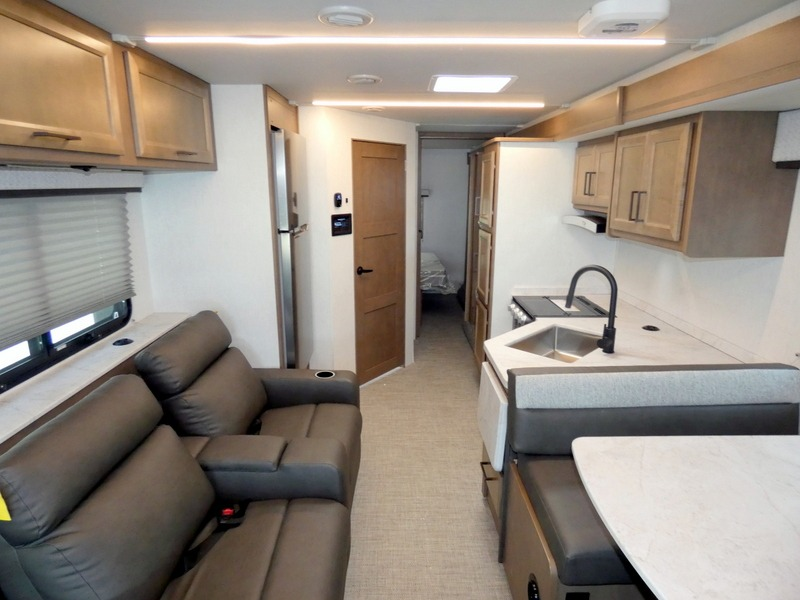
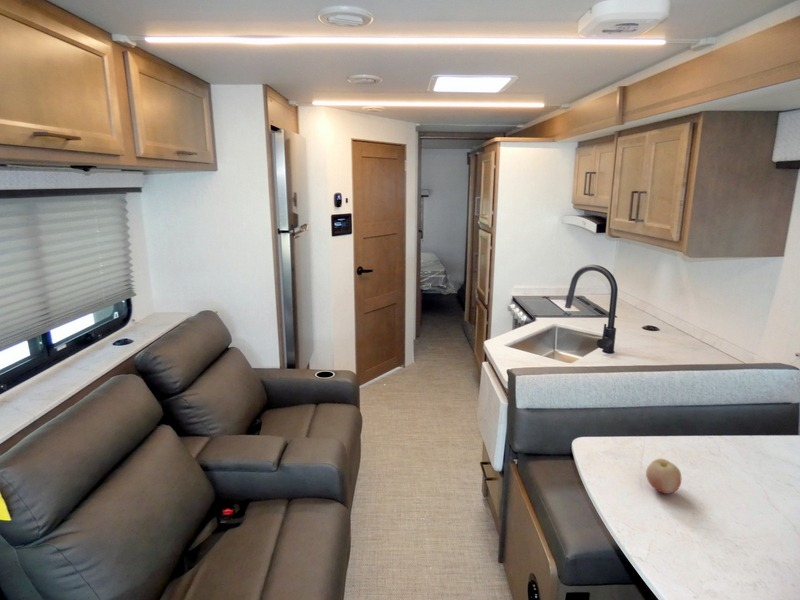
+ fruit (663, 476)
